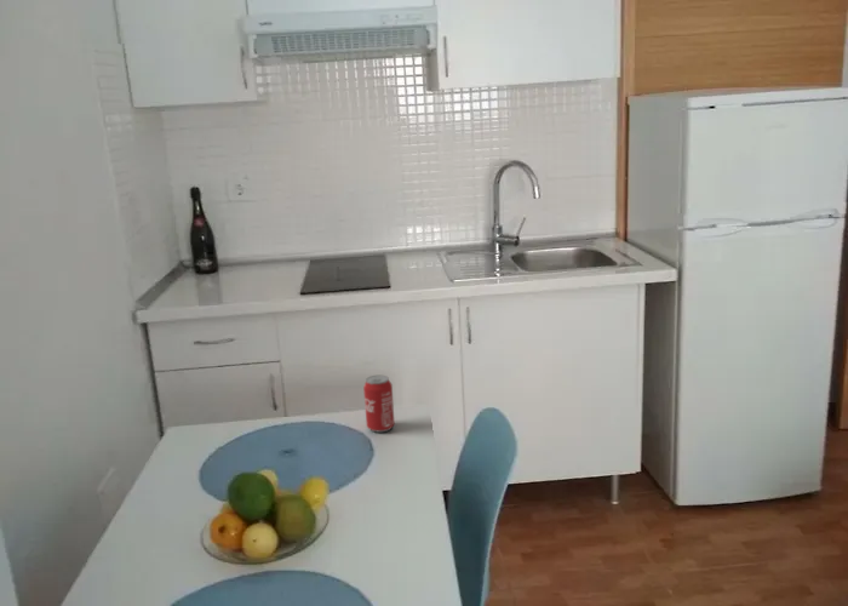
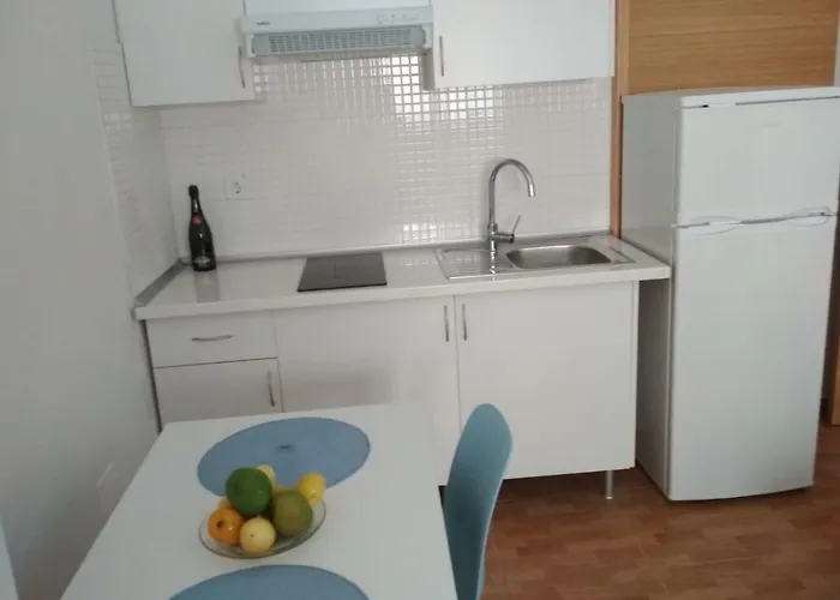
- beverage can (378, 402)
